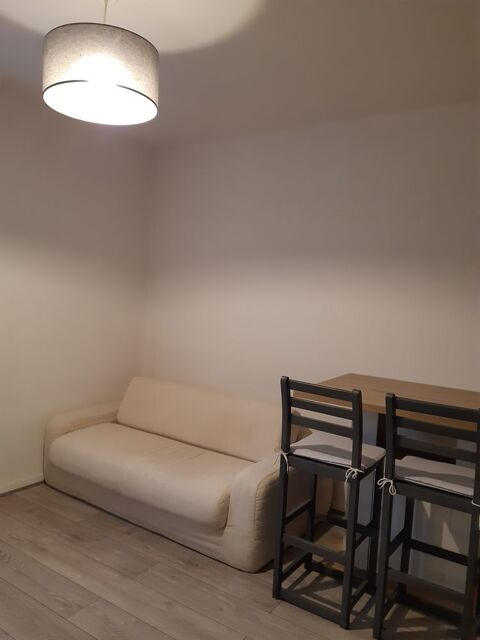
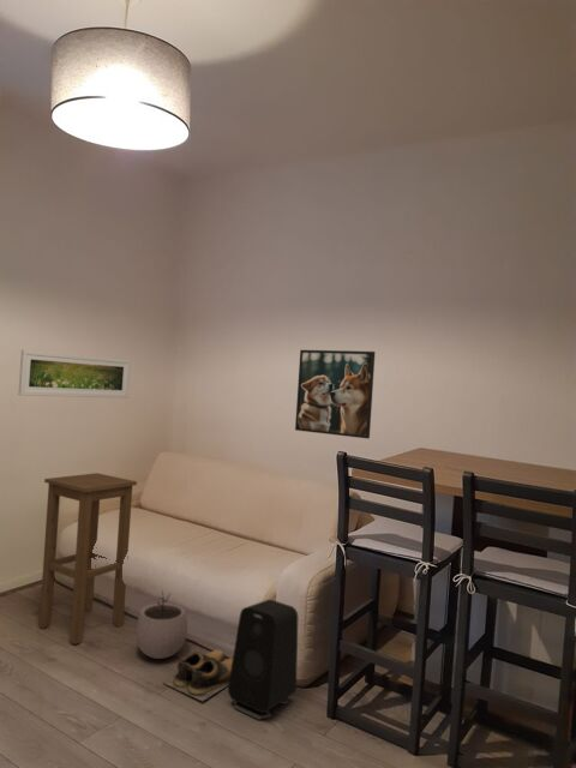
+ shoes (206, 666)
+ stool (86, 552)
+ speaker (264, 654)
+ plant pot (162, 623)
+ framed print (79, 376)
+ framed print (334, 392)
